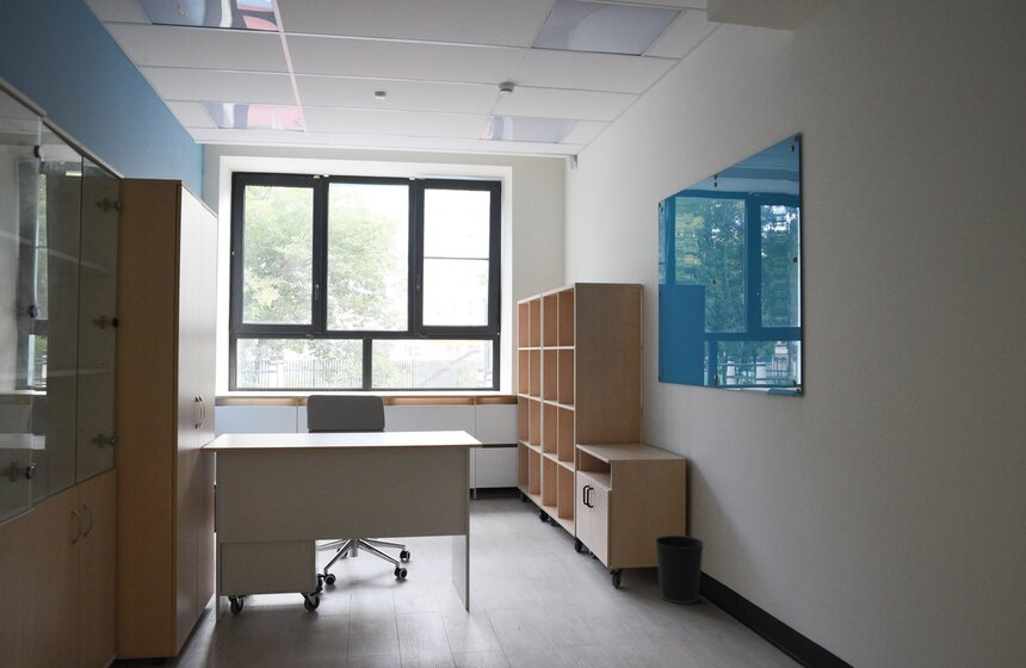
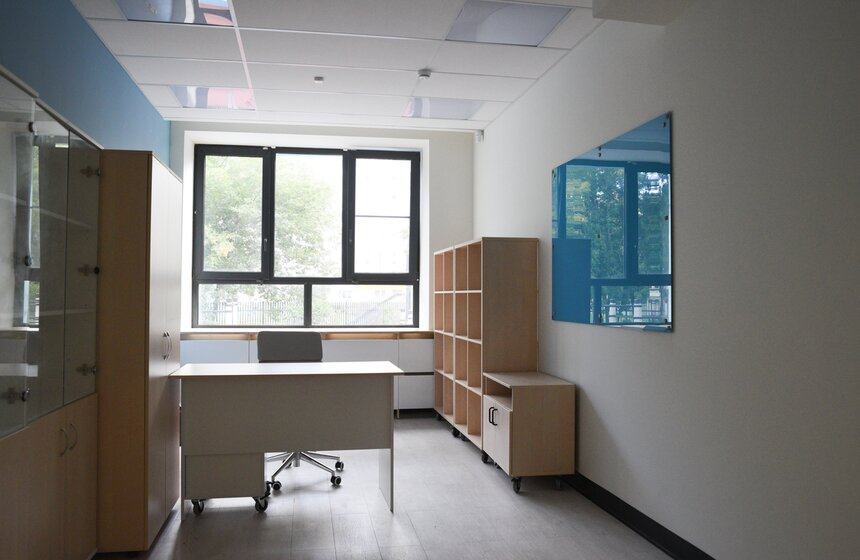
- wastebasket (679, 569)
